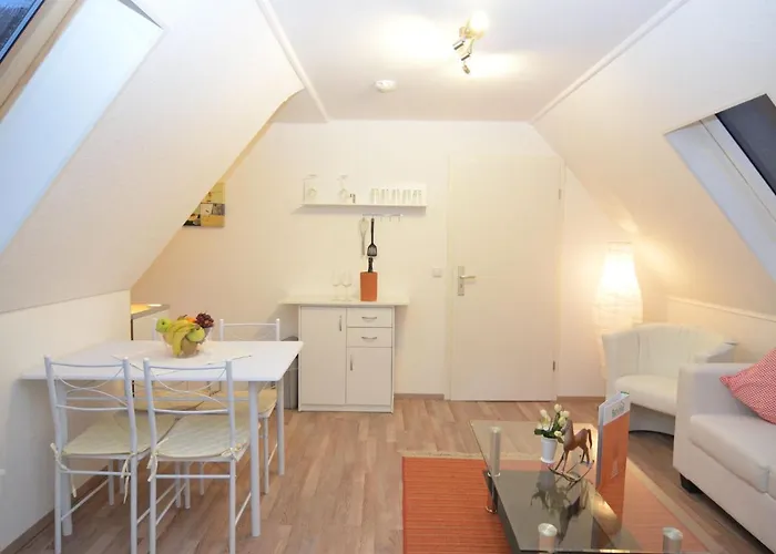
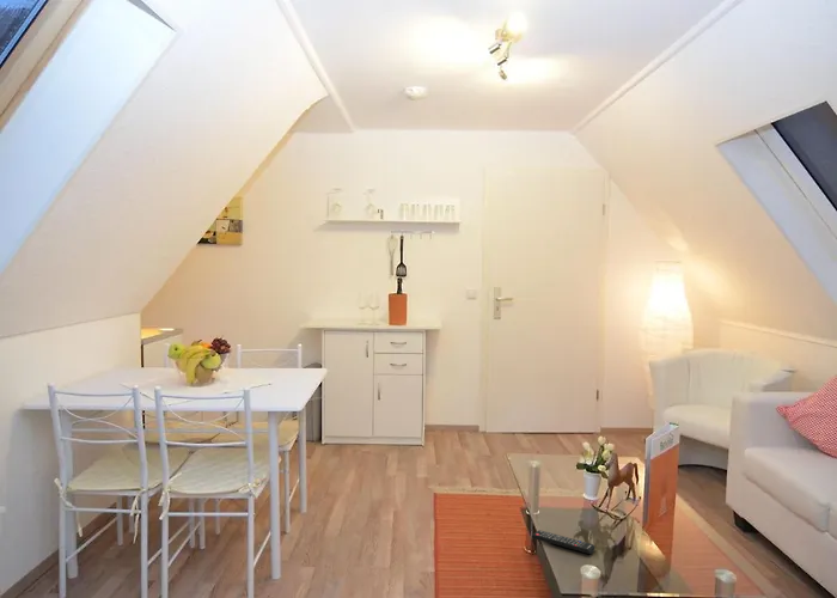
+ remote control (562, 542)
